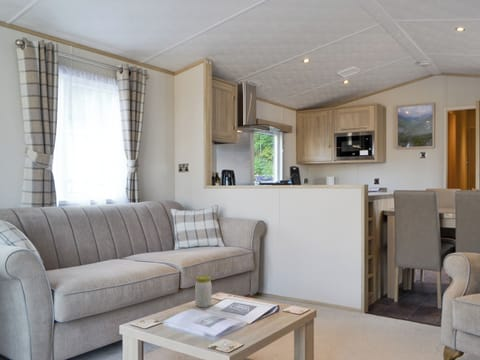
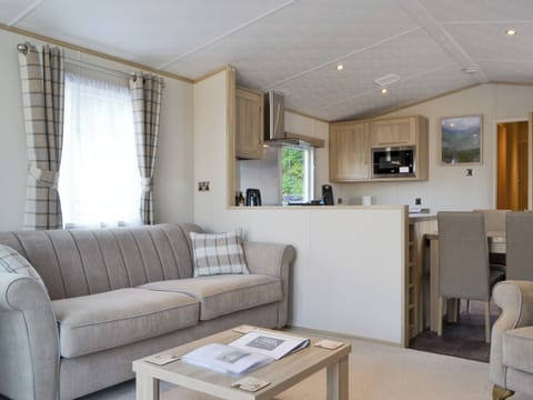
- jar (203, 291)
